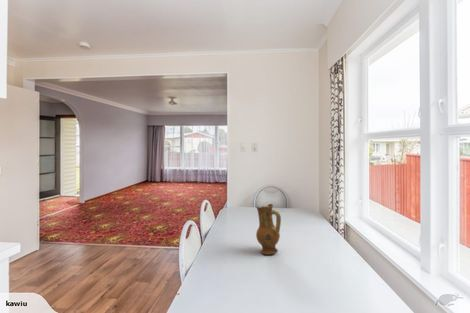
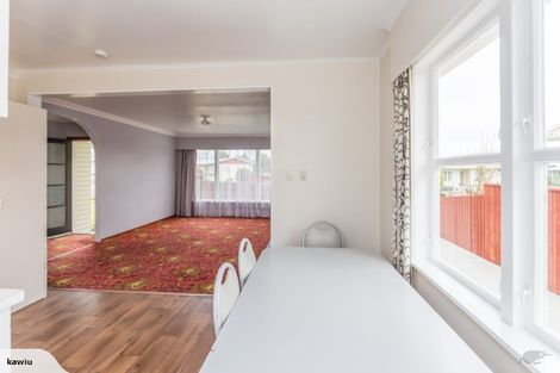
- ceramic jug (269, 228)
